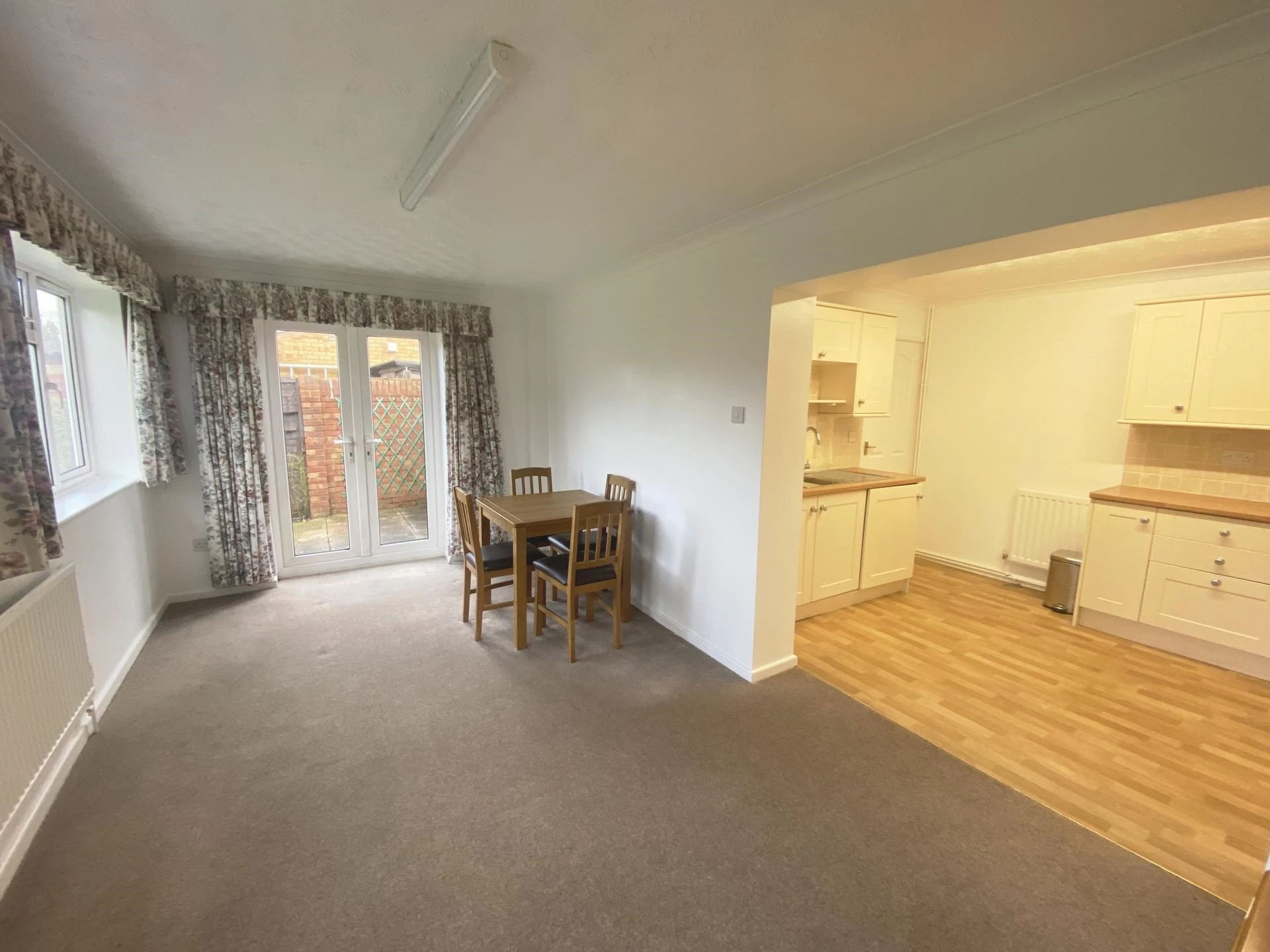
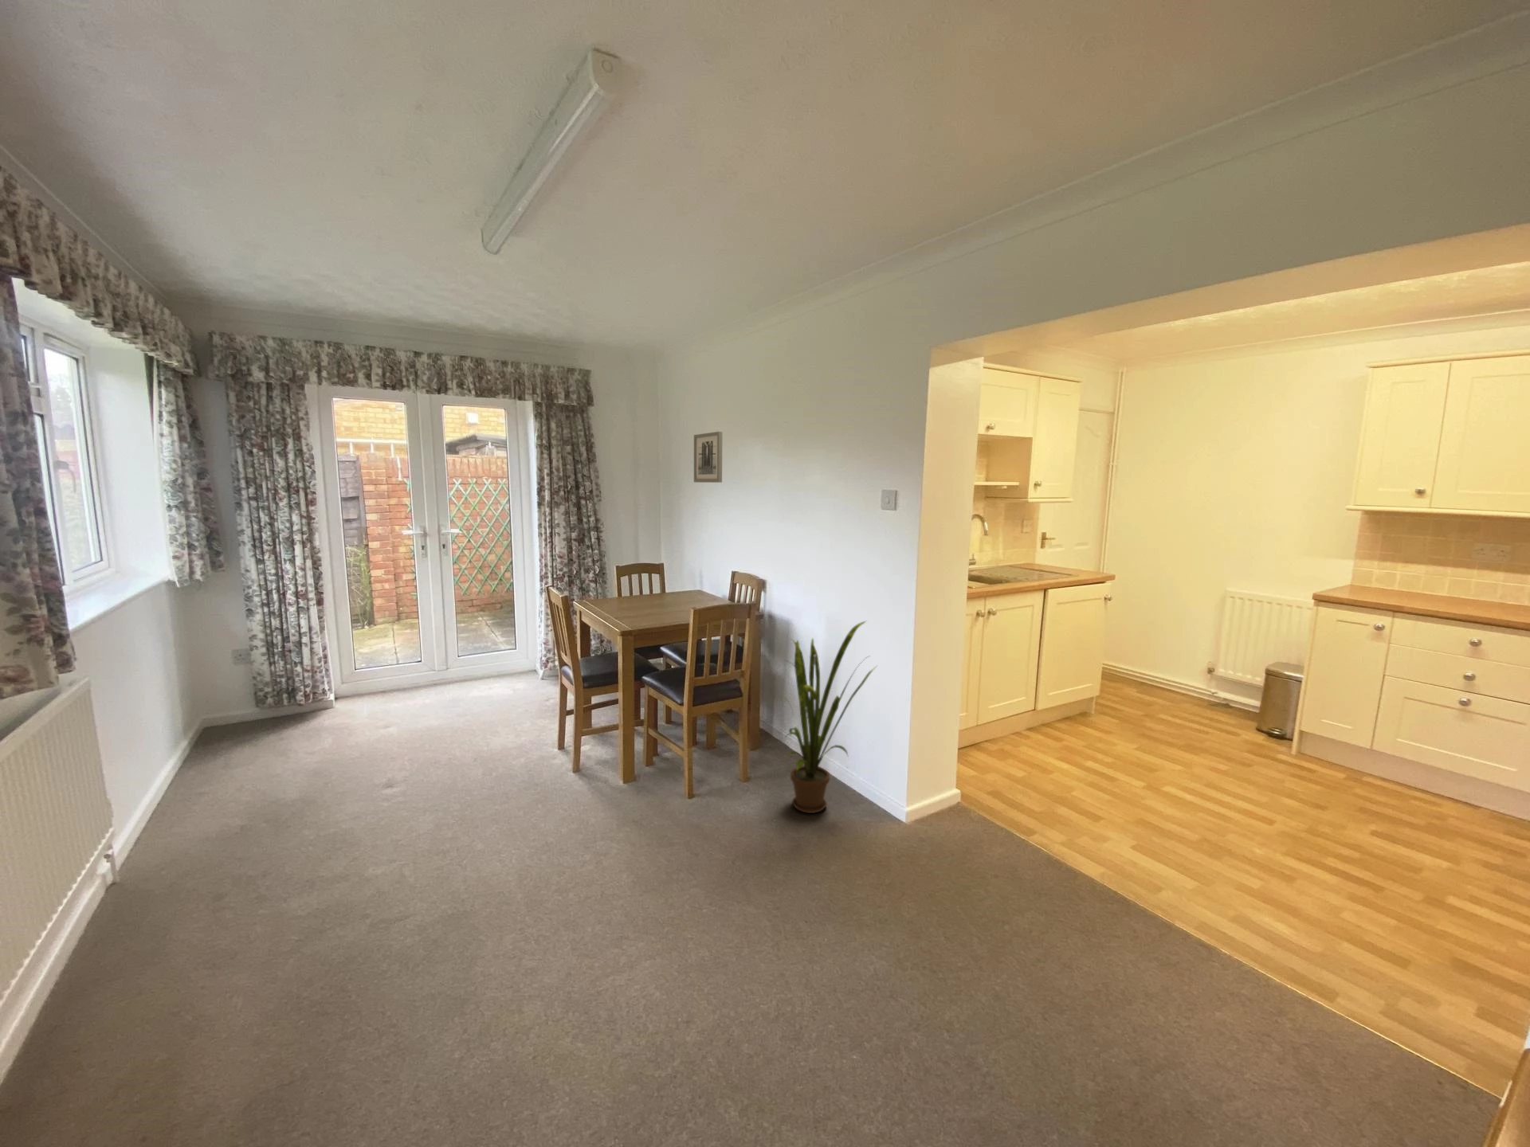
+ house plant (817, 714)
+ wall art (707, 457)
